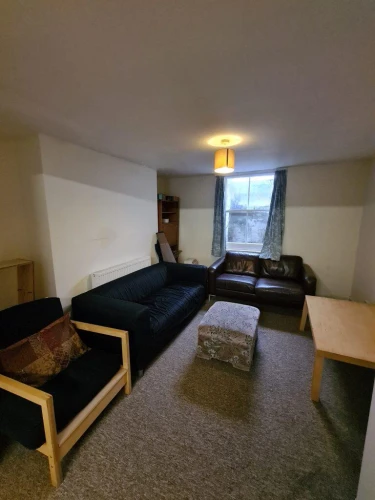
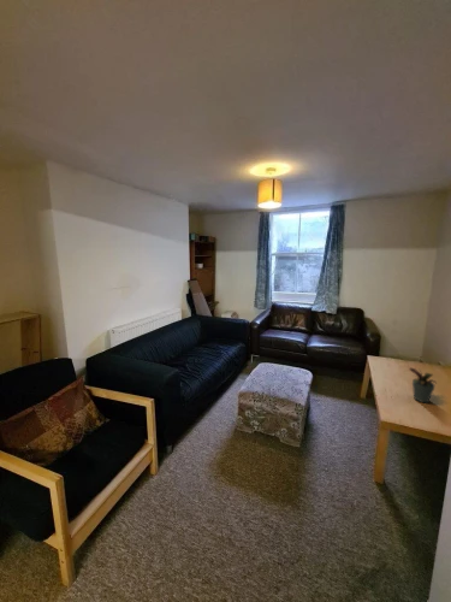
+ potted plant (420, 382)
